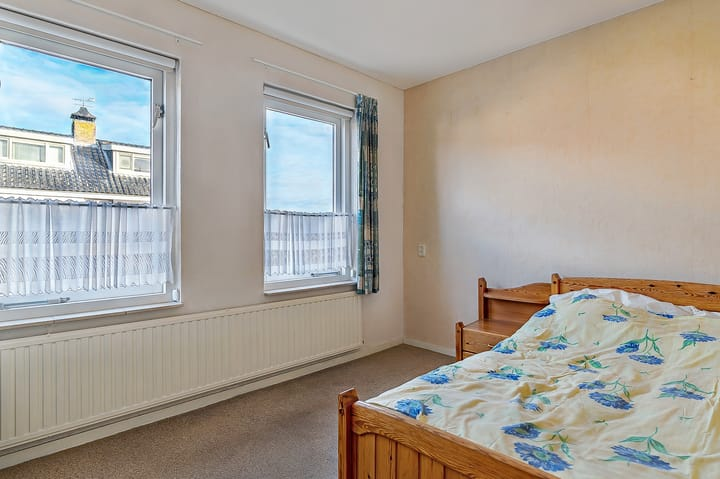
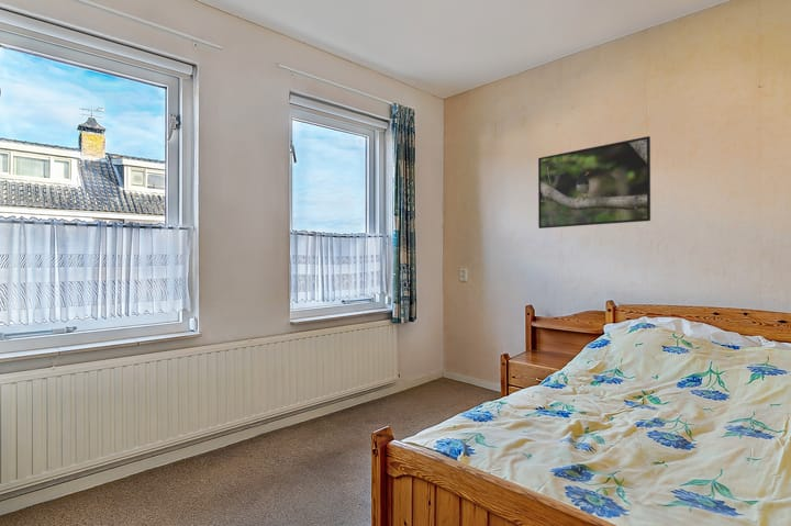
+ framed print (589, 186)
